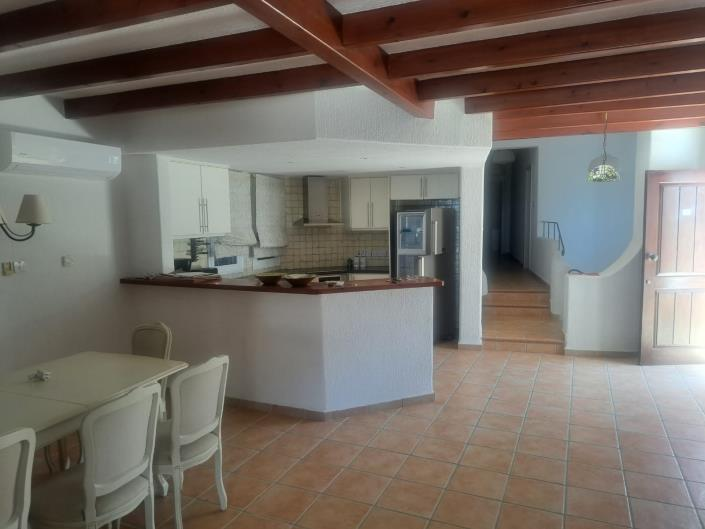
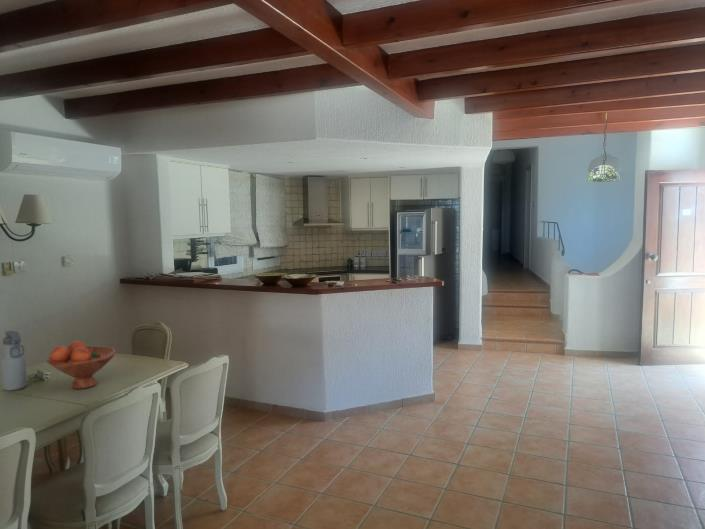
+ fruit bowl (83, 364)
+ water bottle (13, 359)
